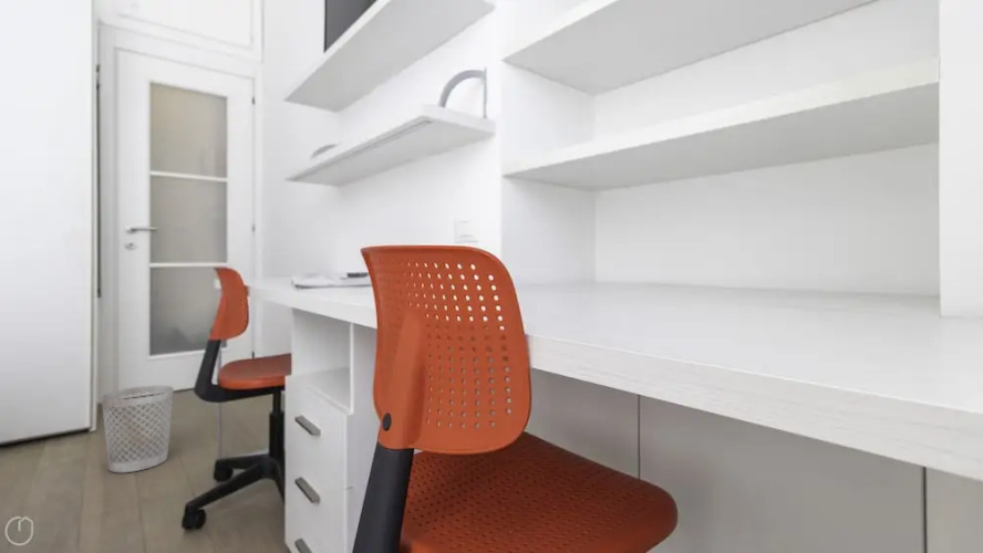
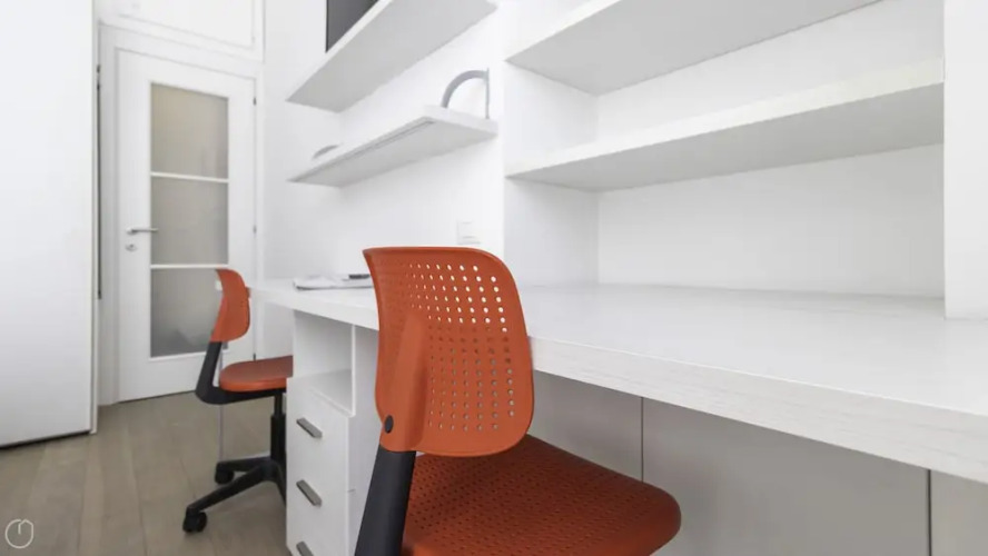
- wastebasket (139, 428)
